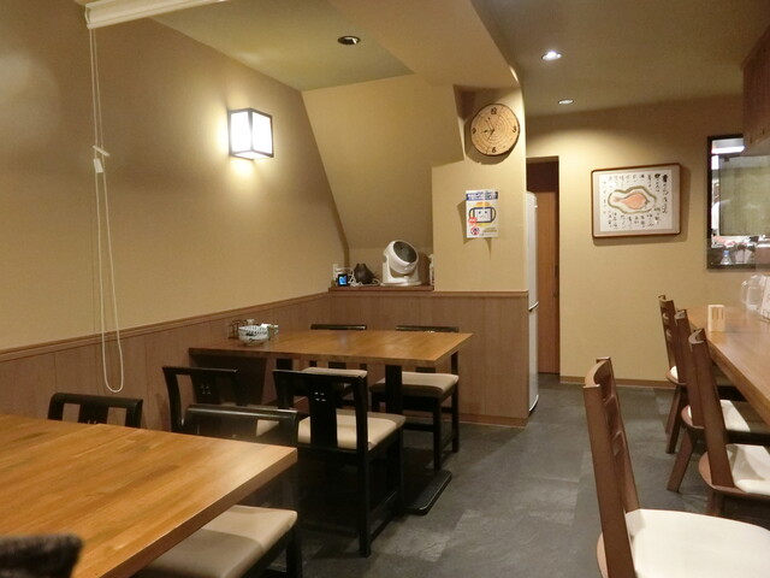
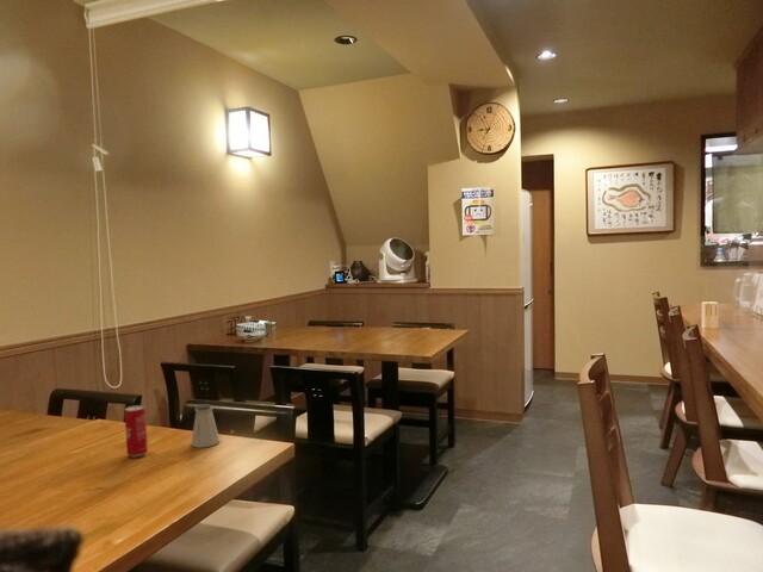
+ saltshaker (204, 424)
+ beverage can (136, 430)
